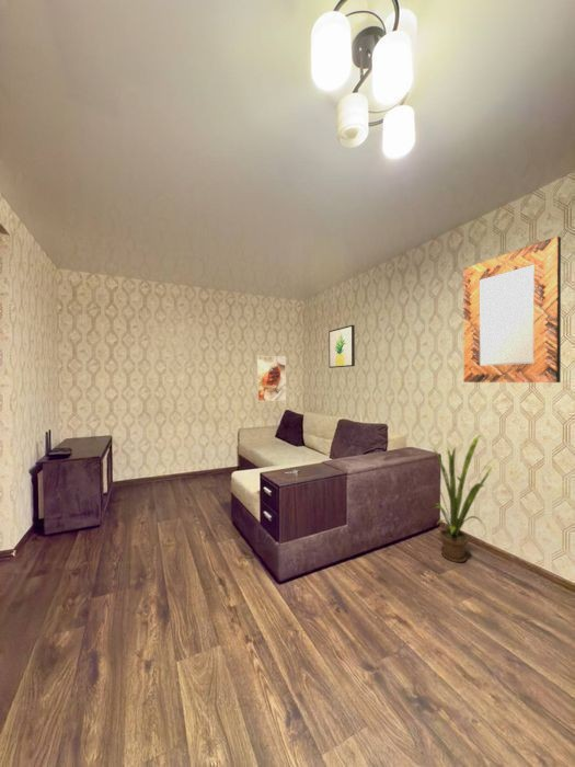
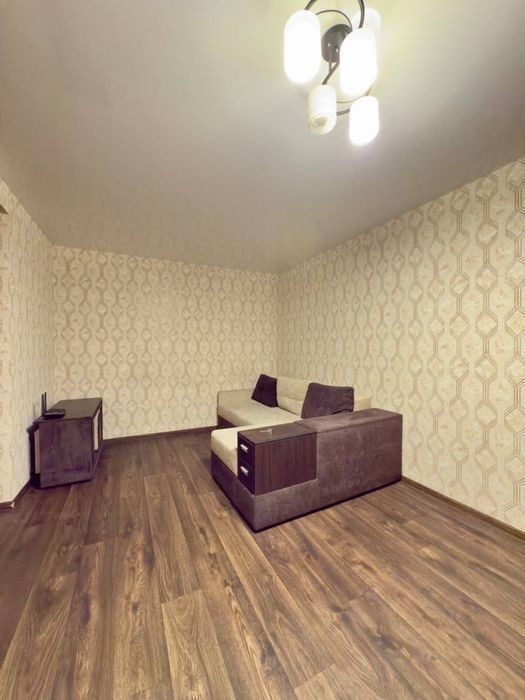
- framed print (271, 378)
- house plant (455, 495)
- home mirror (506, 319)
- wall art (341, 347)
